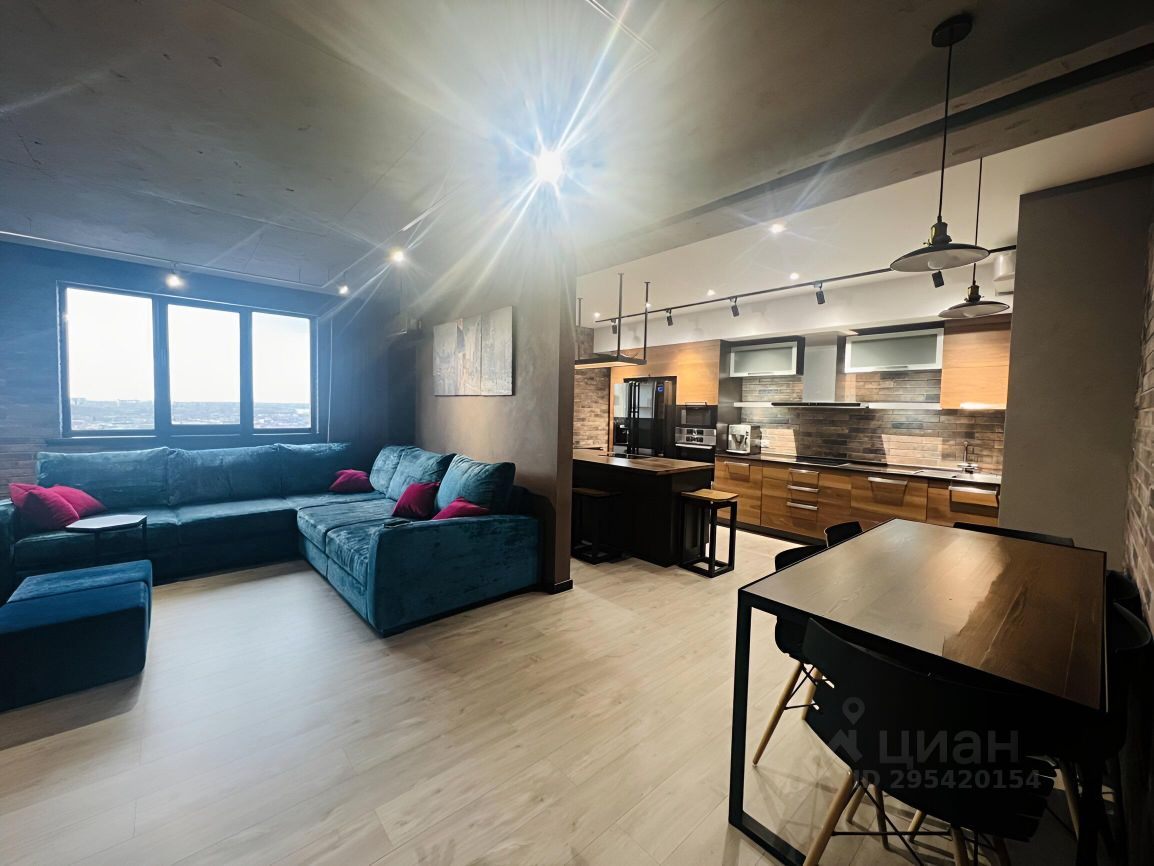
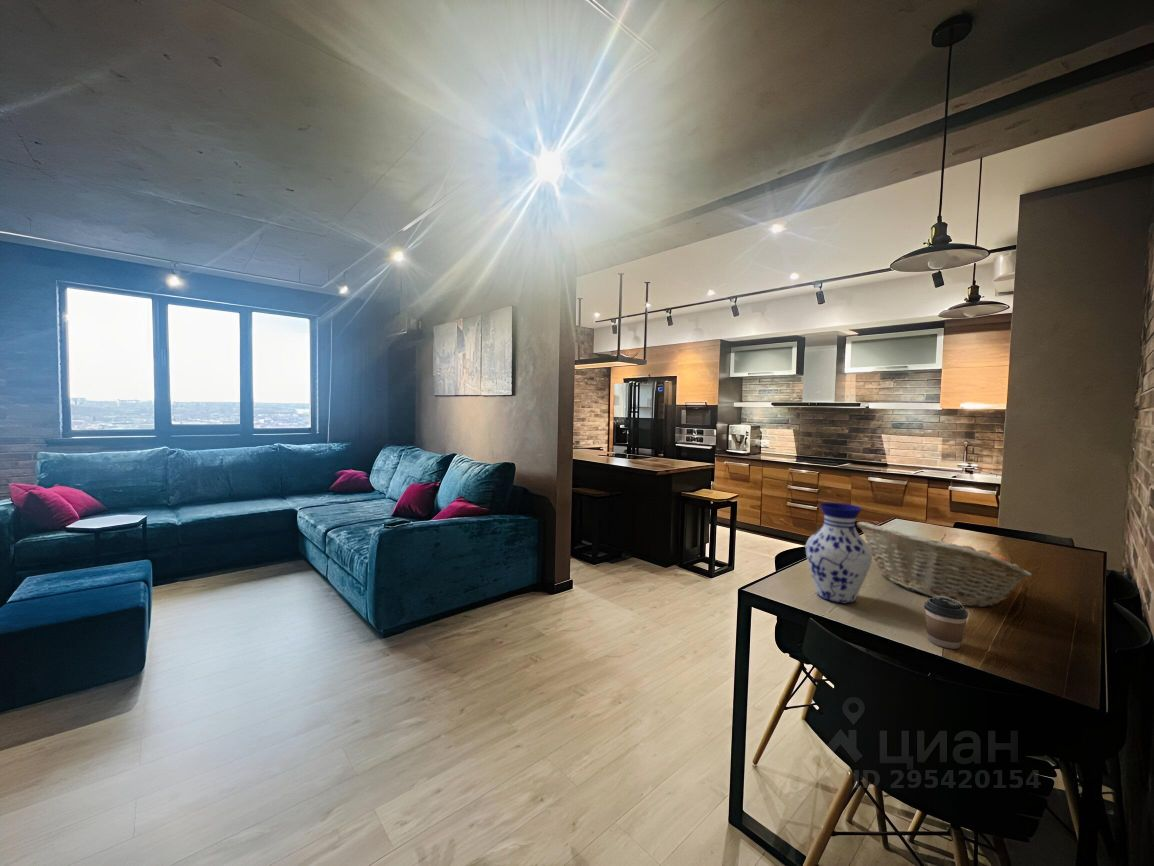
+ fruit basket (933, 557)
+ vase (837, 551)
+ coffee cup (944, 620)
